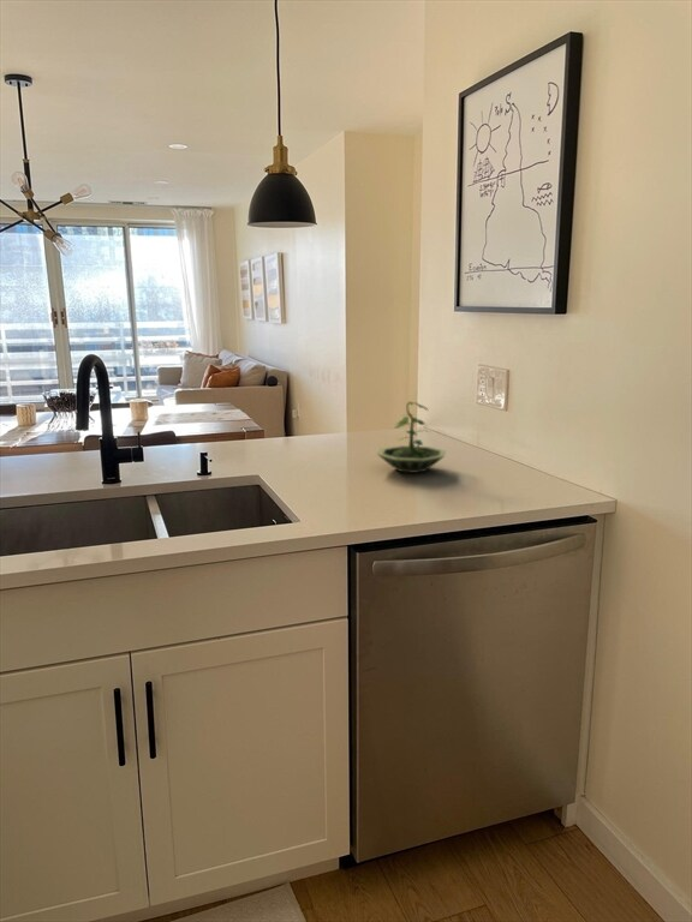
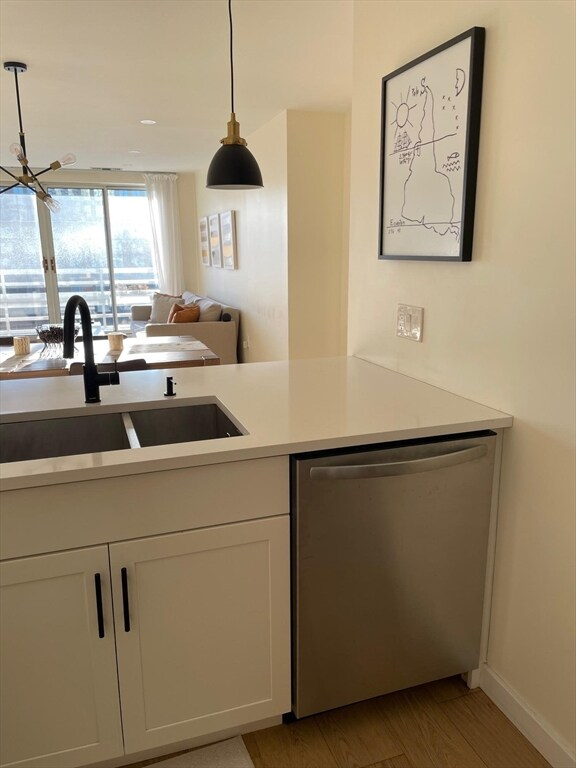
- terrarium (412, 414)
